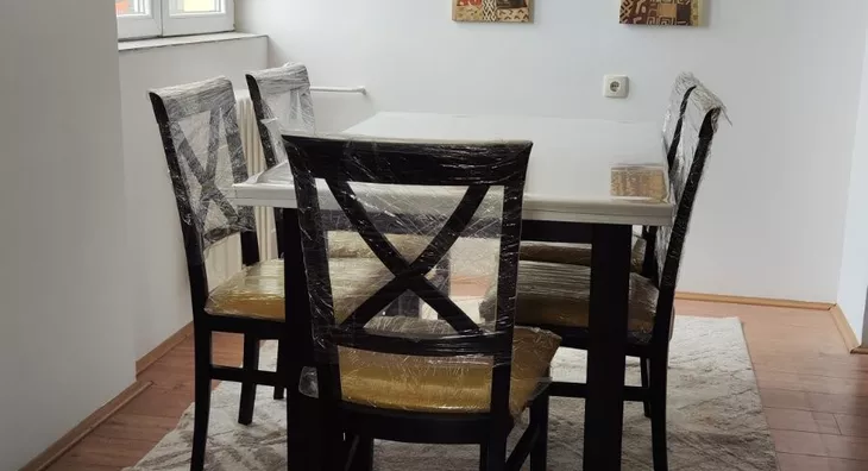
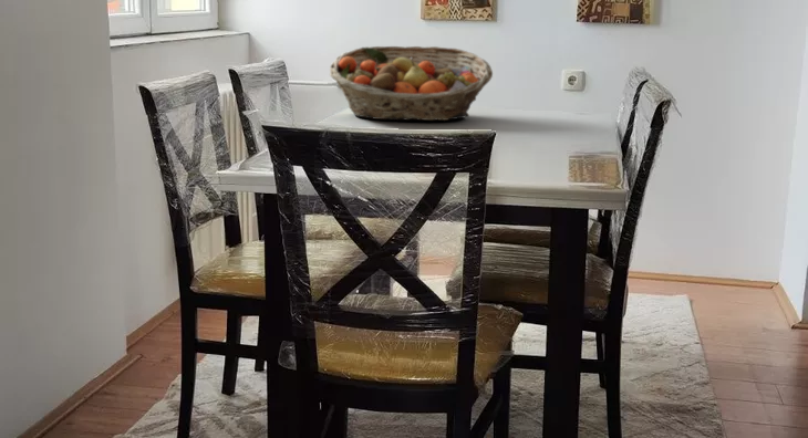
+ fruit basket (411, 82)
